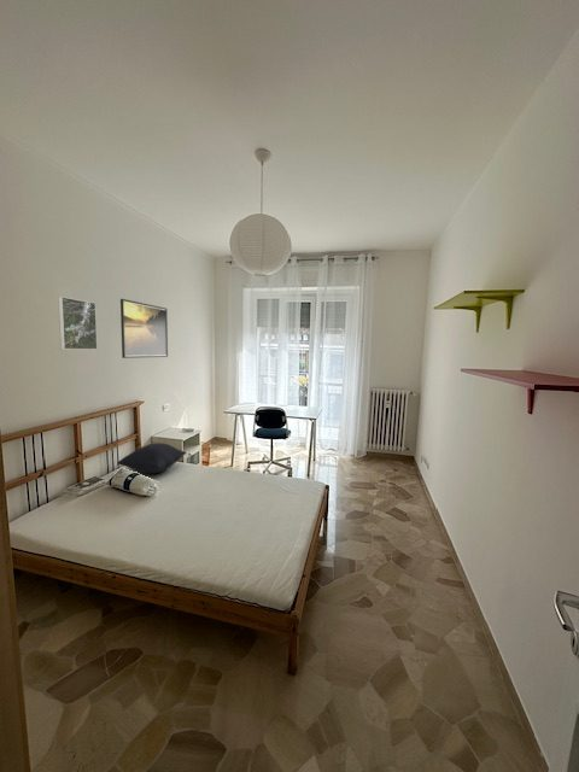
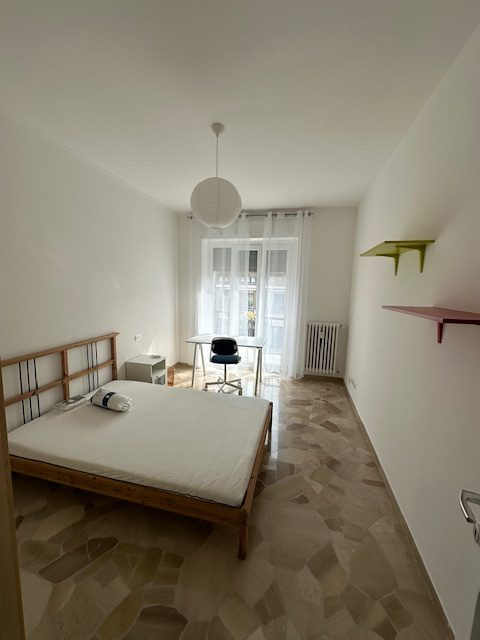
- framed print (78, 324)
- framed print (146, 331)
- pillow (153, 457)
